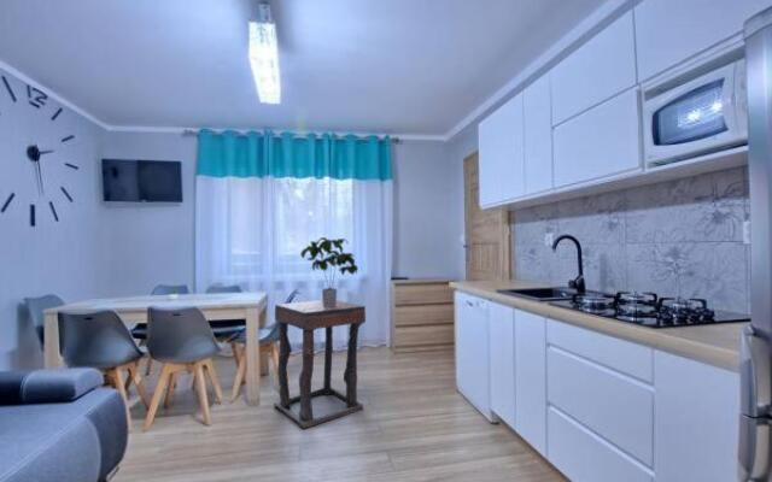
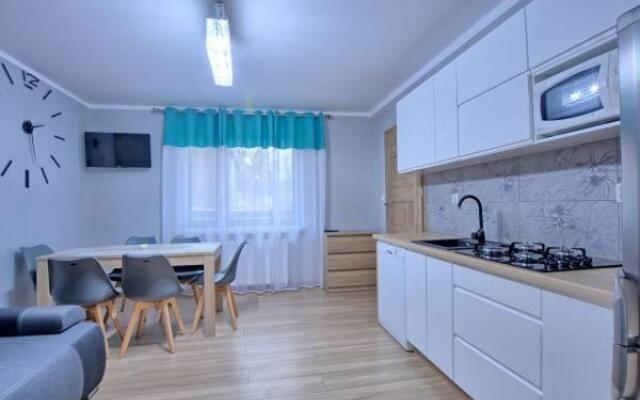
- potted plant (331, 271)
- side table (312, 355)
